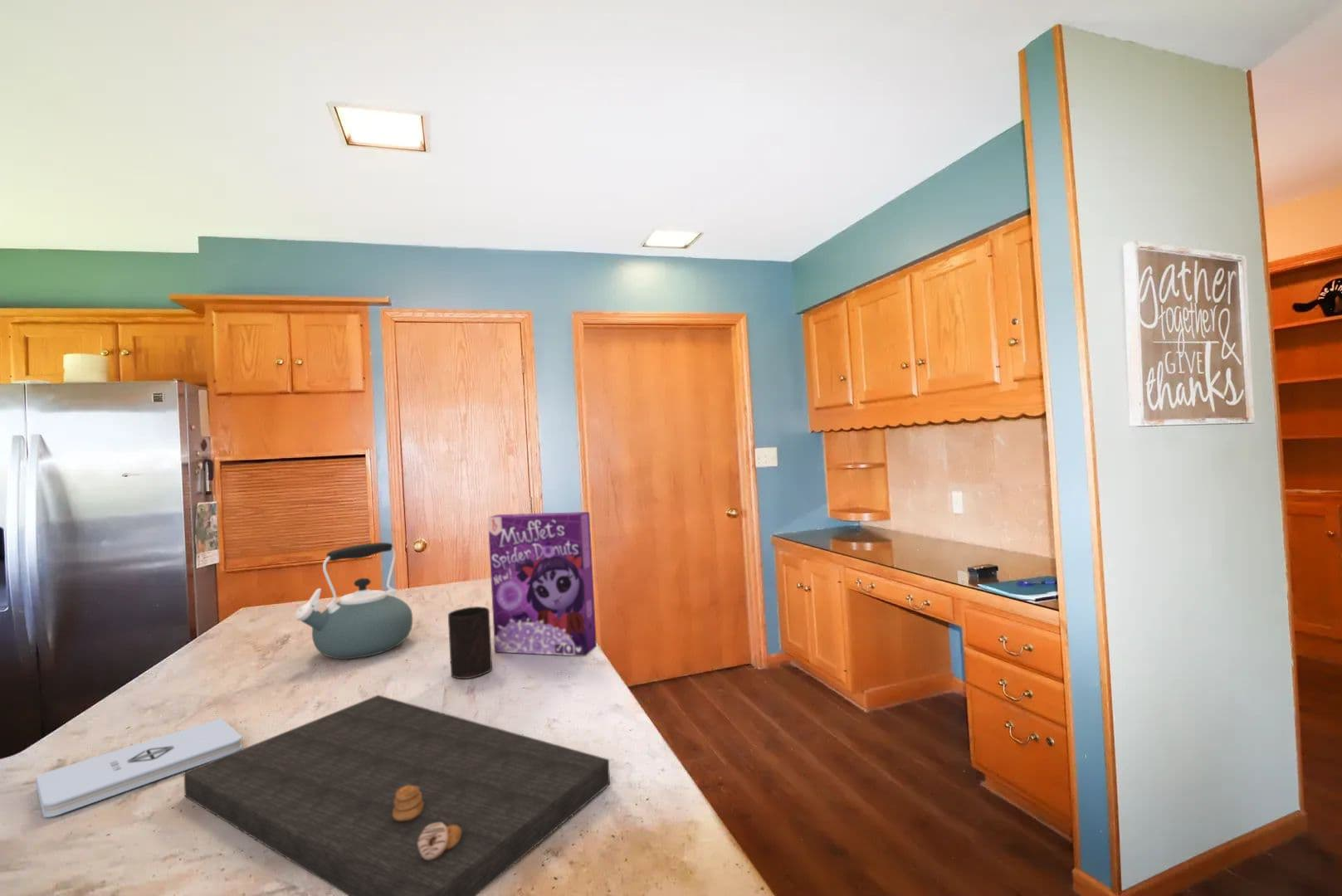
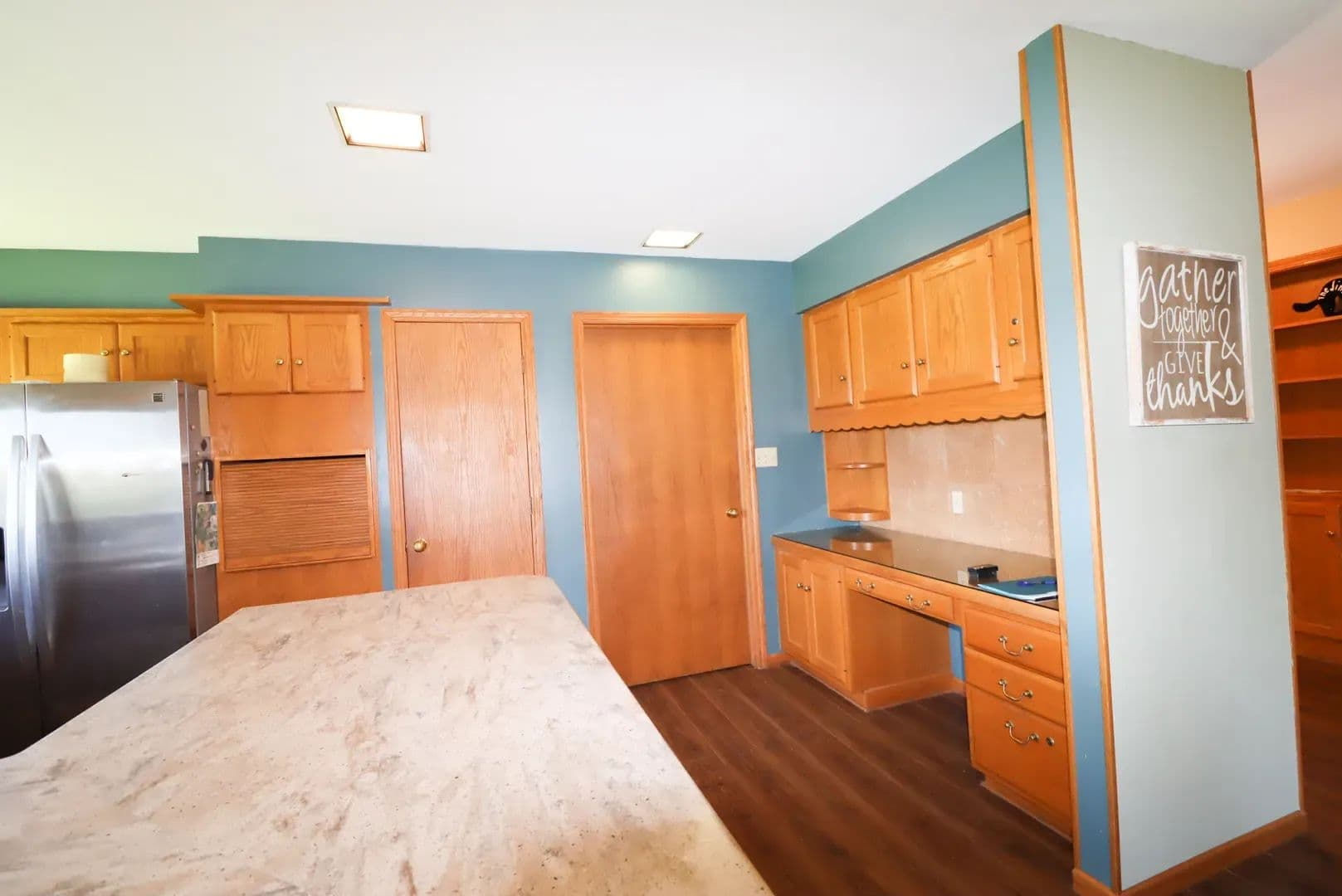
- cup (470, 641)
- cereal box (542, 581)
- kettle (354, 598)
- notepad (145, 762)
- cutting board (392, 767)
